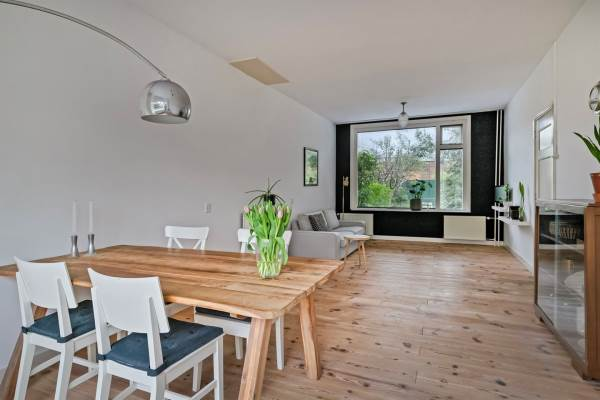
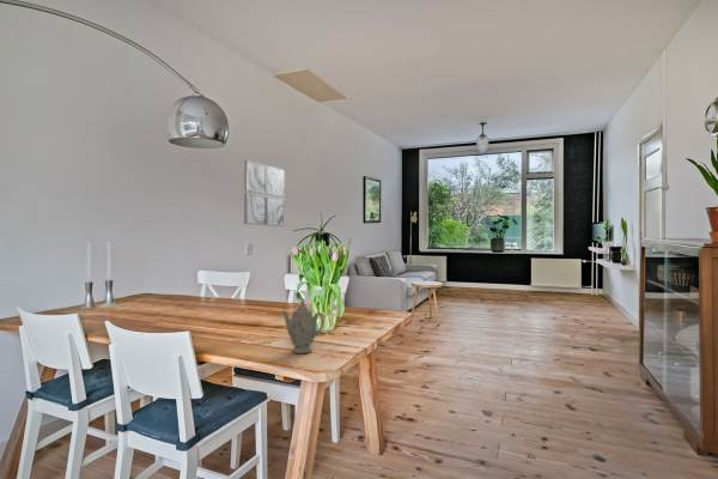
+ wall art (264, 194)
+ chinaware (302, 325)
